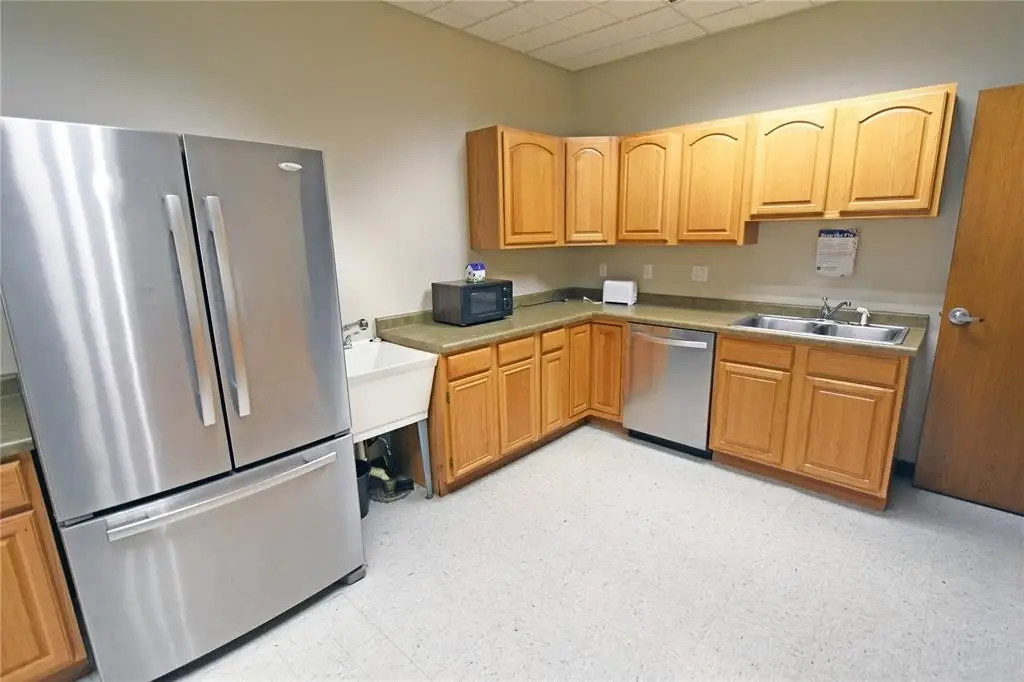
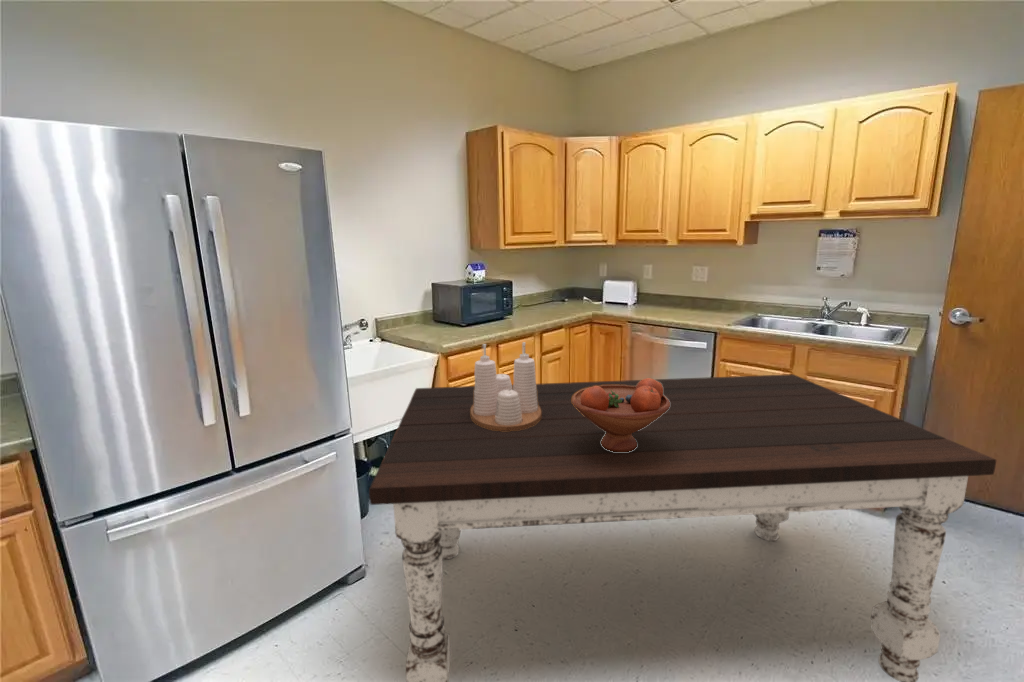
+ dining table (637, 512)
+ condiment set (504, 378)
+ fruit bowl (619, 412)
